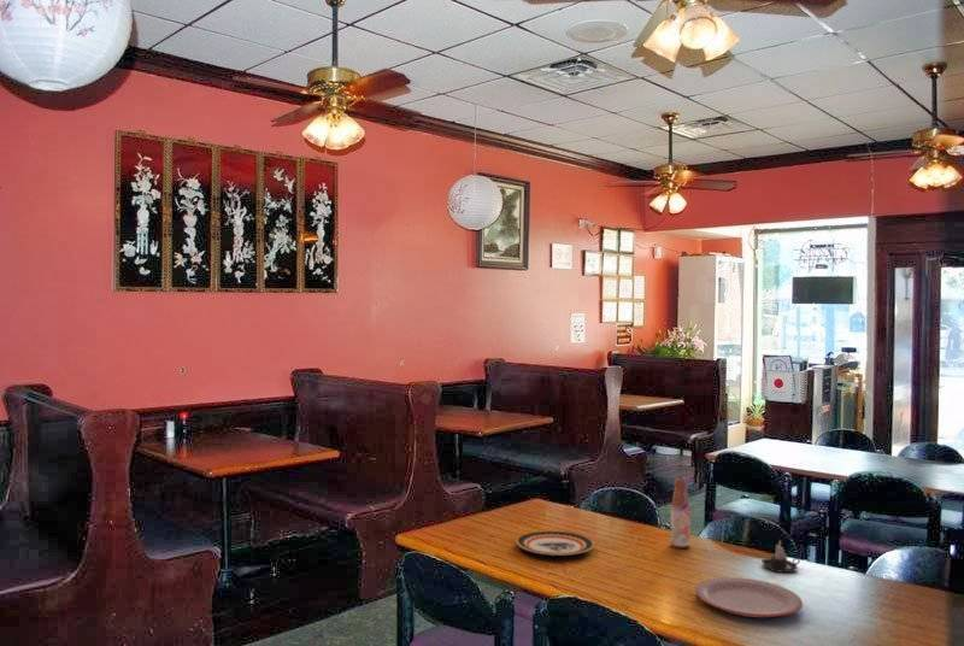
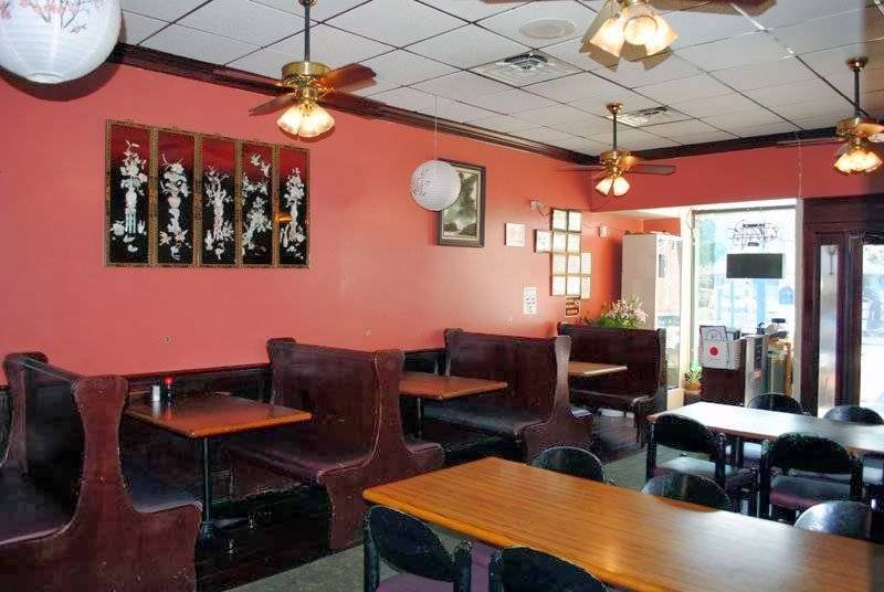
- plate (554, 545)
- bottle (680, 512)
- candle (781, 553)
- plate (747, 599)
